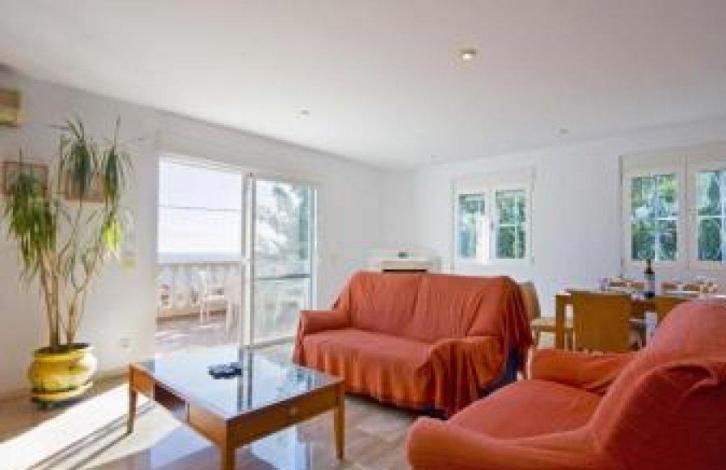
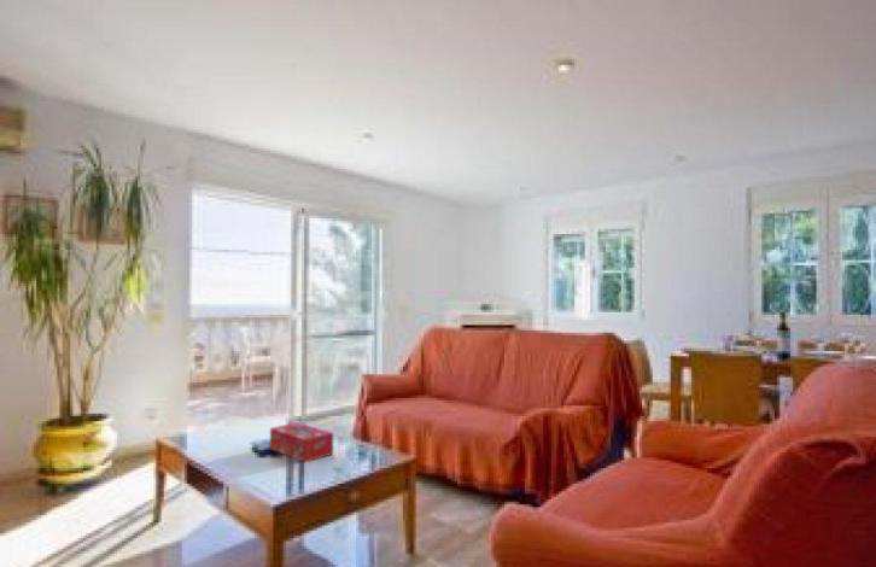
+ tissue box (300, 440)
